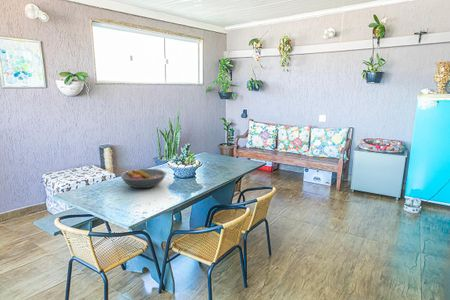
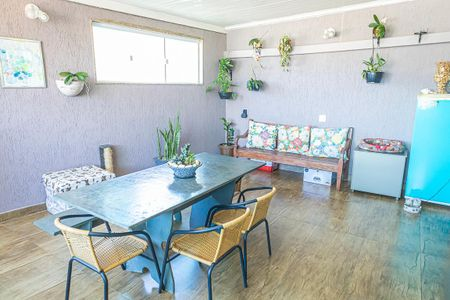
- fruit bowl (144, 178)
